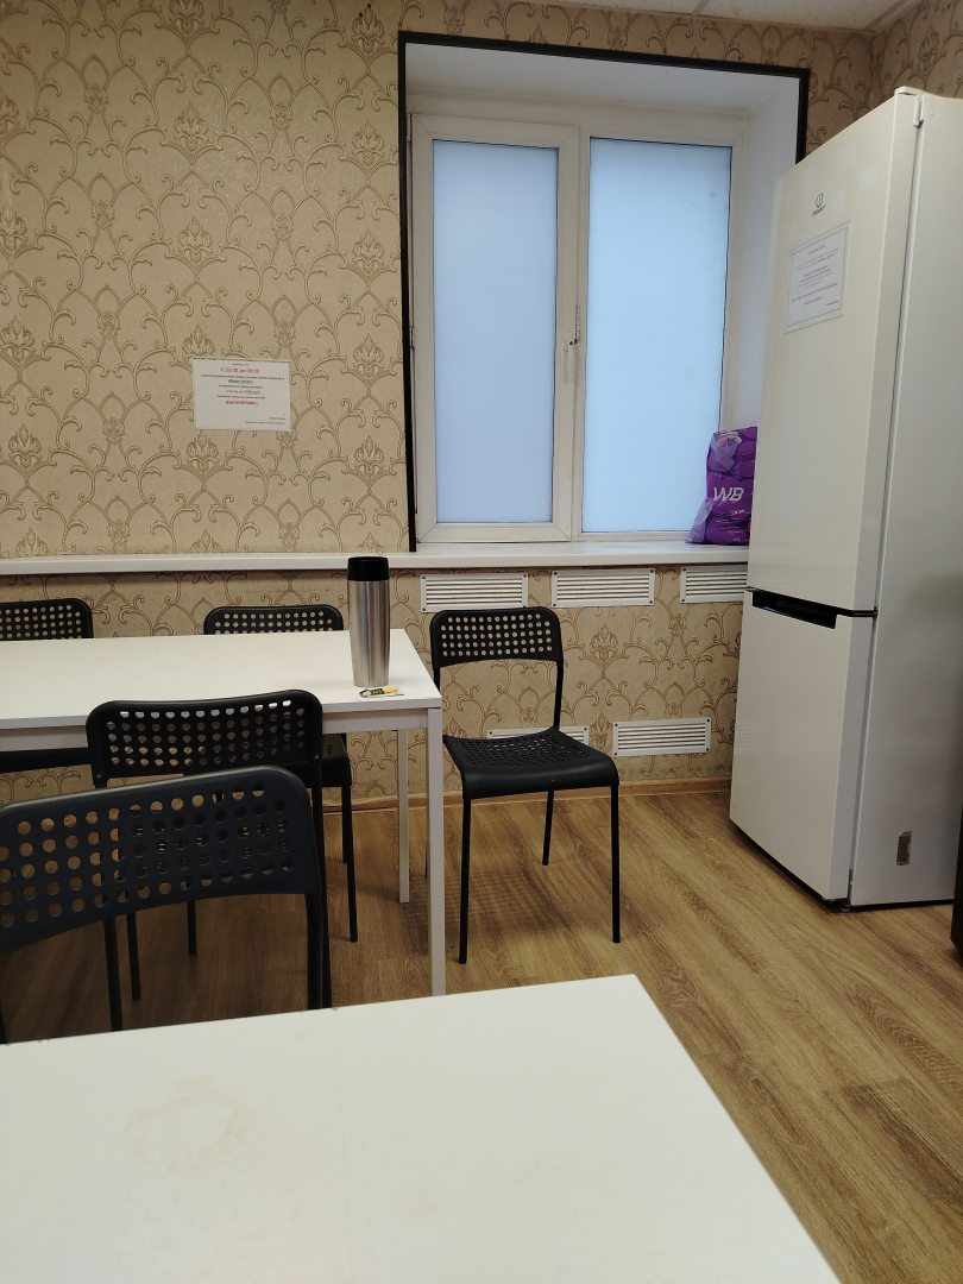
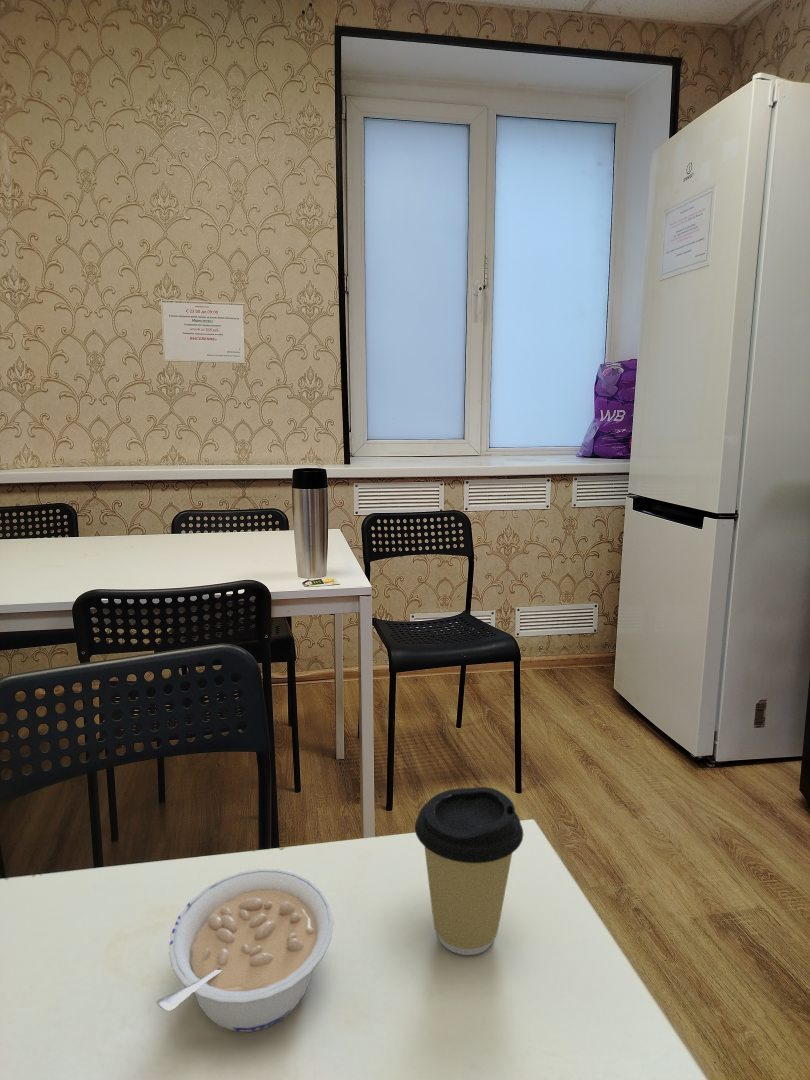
+ legume (253, 953)
+ coffee cup (467, 871)
